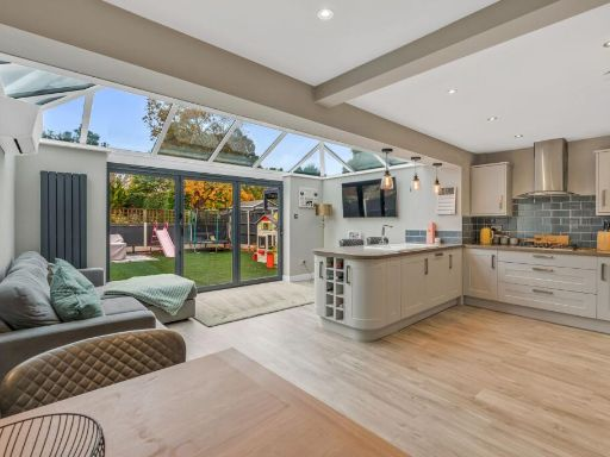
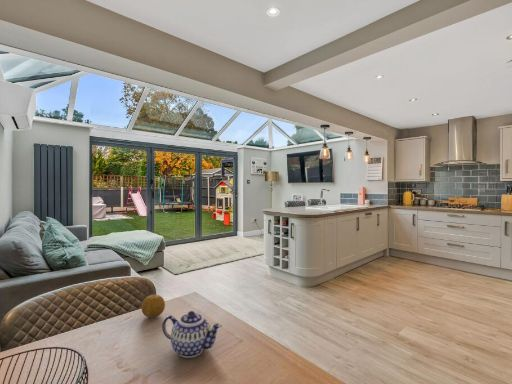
+ teapot (191, 330)
+ fruit (153, 306)
